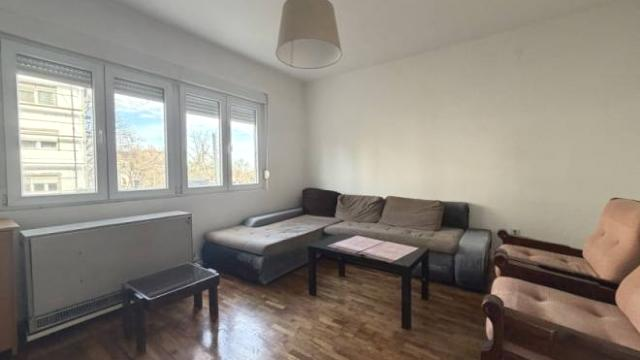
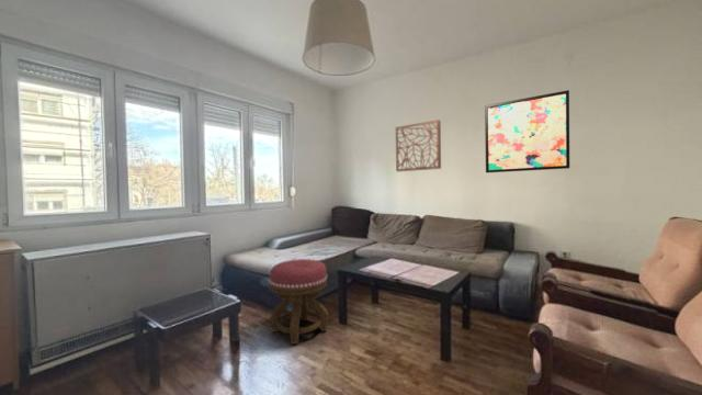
+ decorative wall panel (418, 146)
+ wall art (524, 134)
+ ottoman (298, 296)
